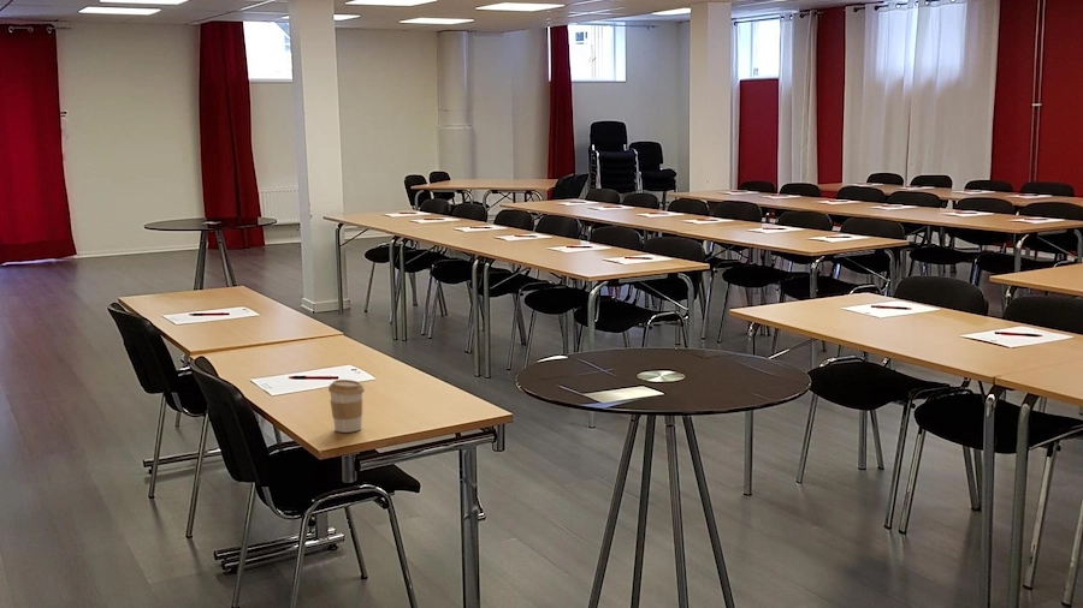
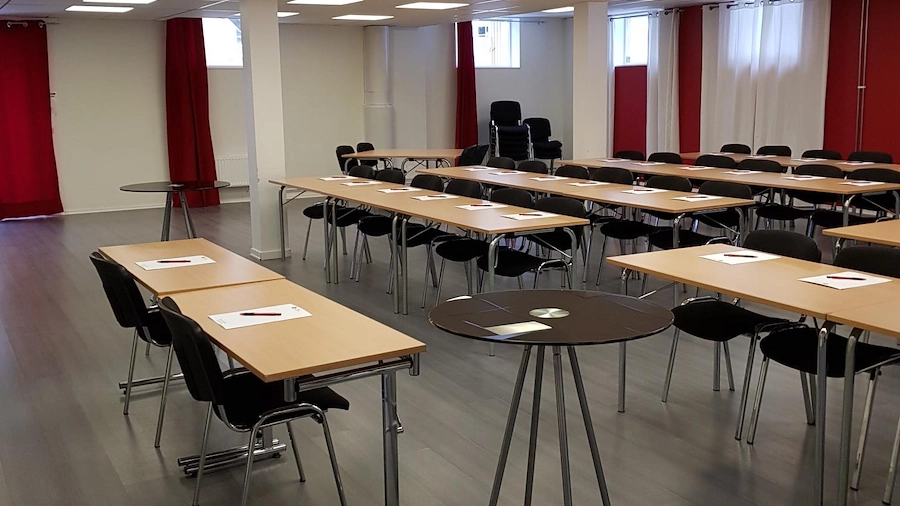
- coffee cup (347, 405)
